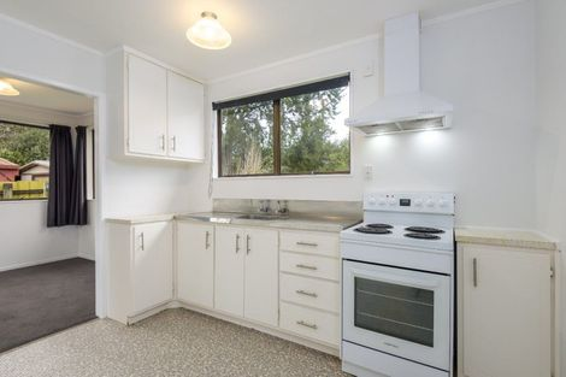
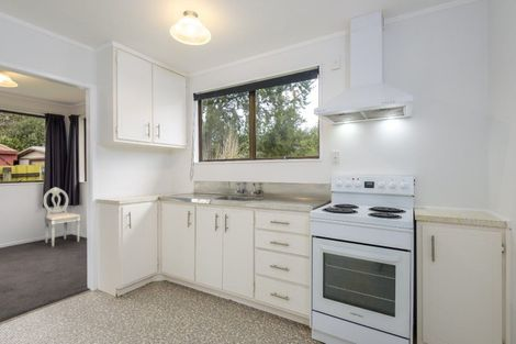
+ dining chair (60, 214)
